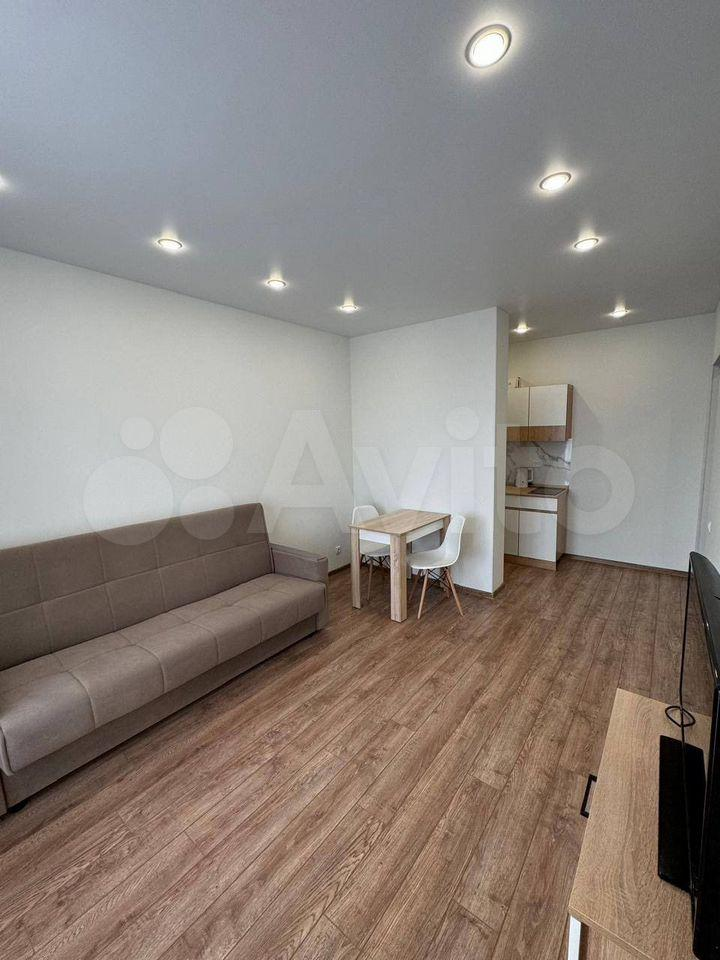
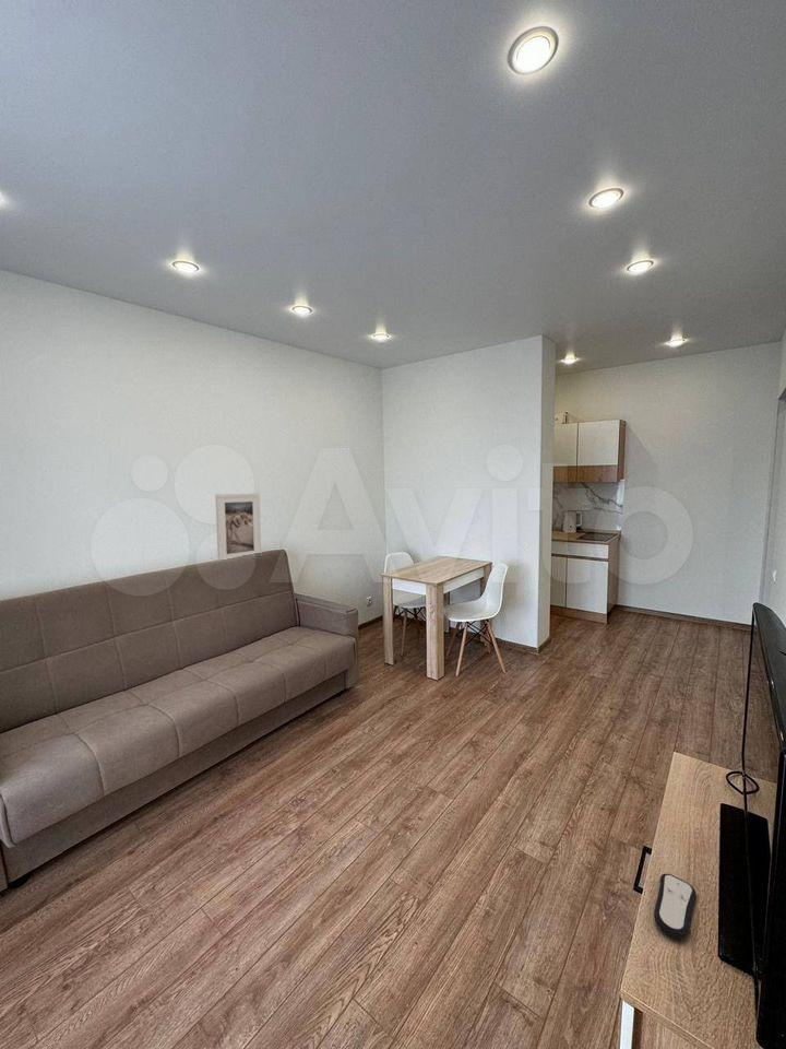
+ remote control (674, 904)
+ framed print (239, 527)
